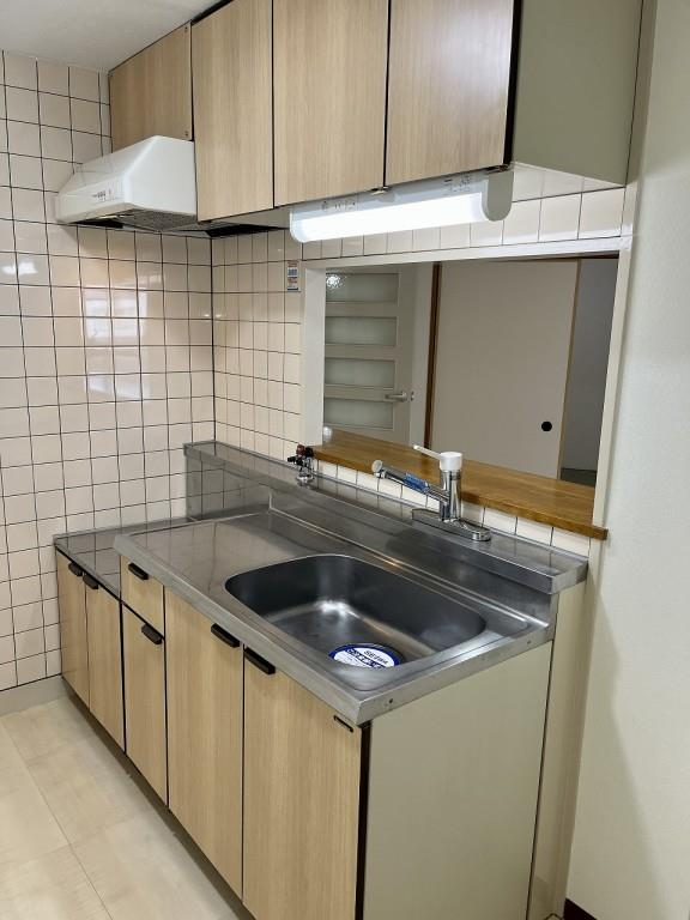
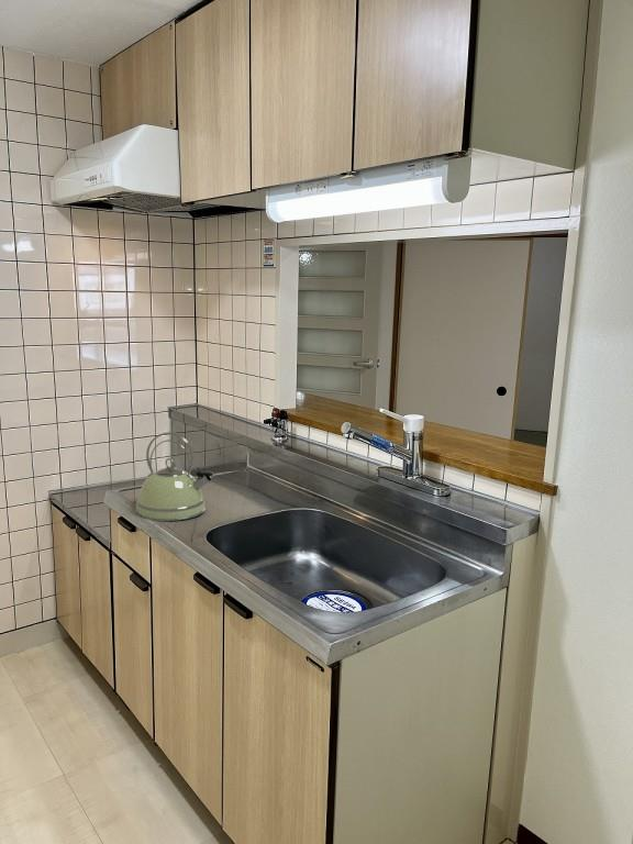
+ kettle (174, 471)
